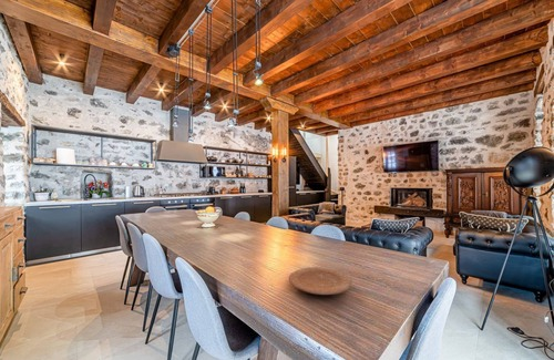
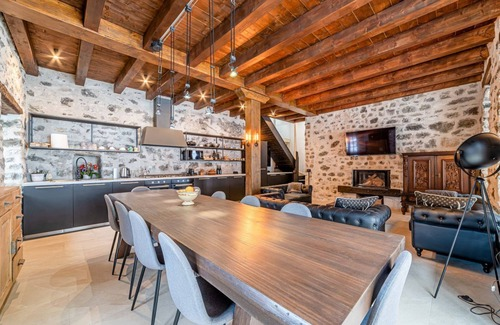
- plate (319, 282)
